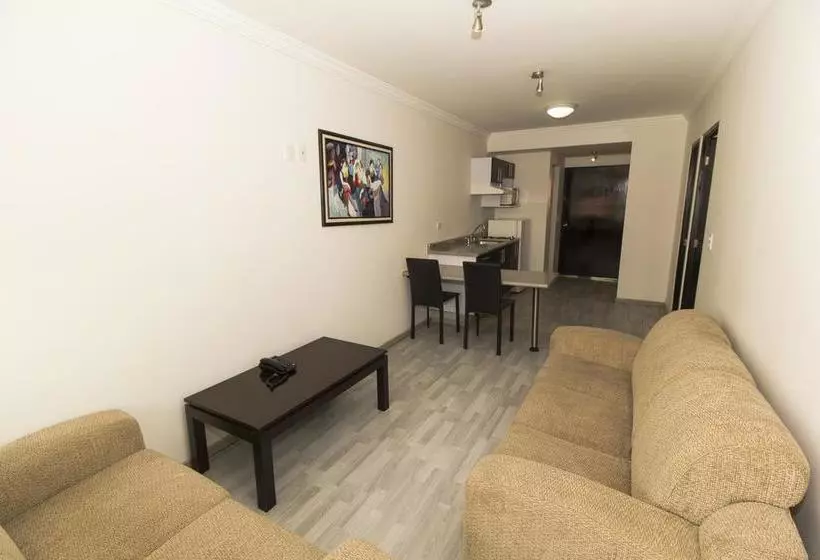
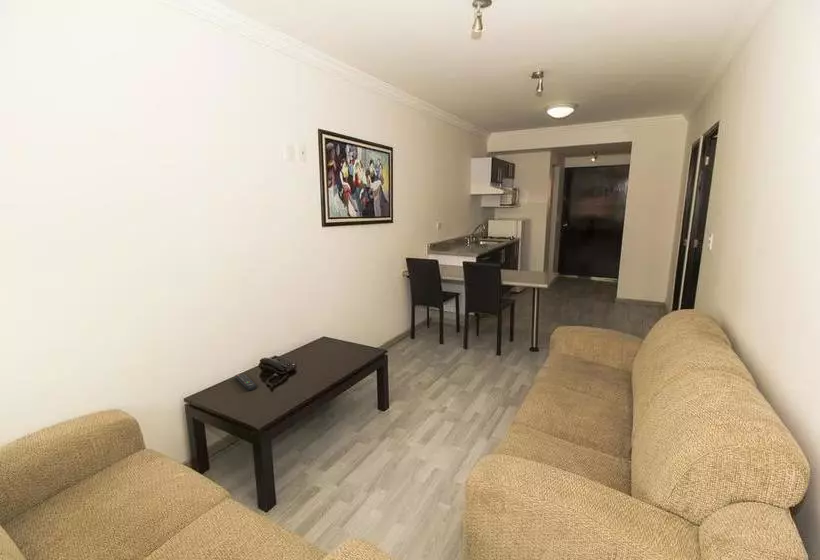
+ remote control (245, 381)
